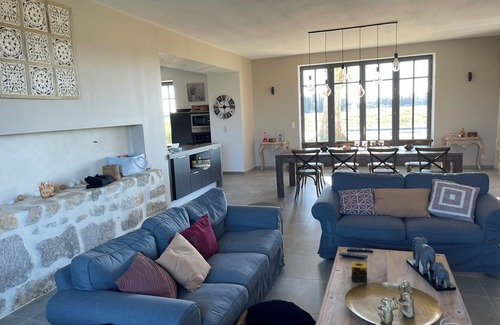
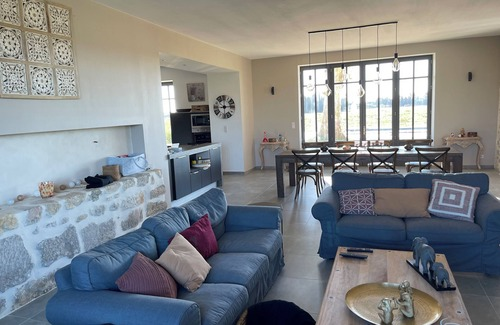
- candle (359, 271)
